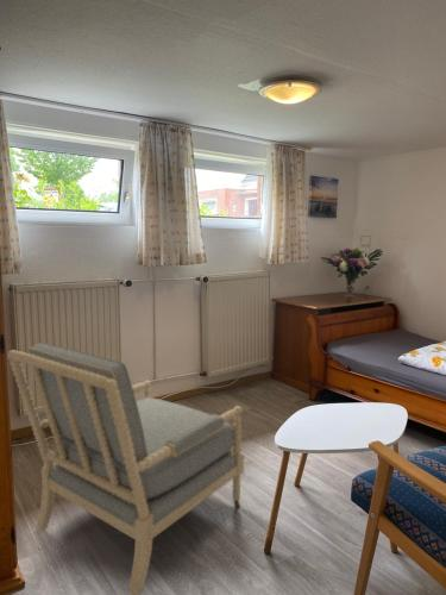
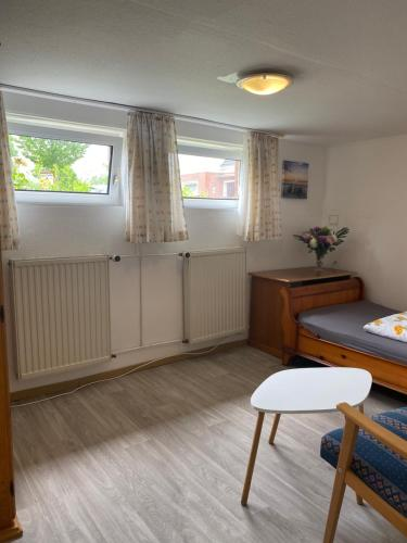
- armchair (134, 433)
